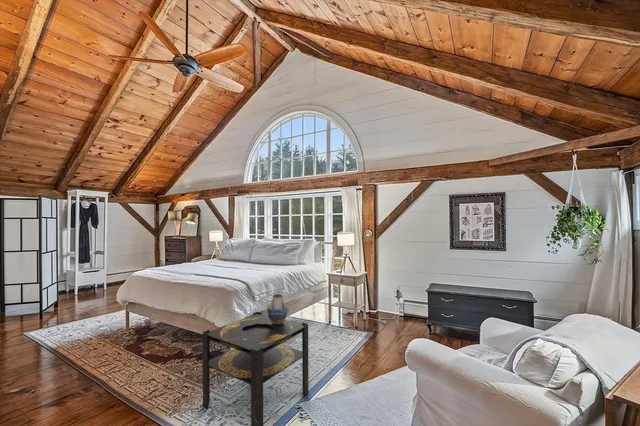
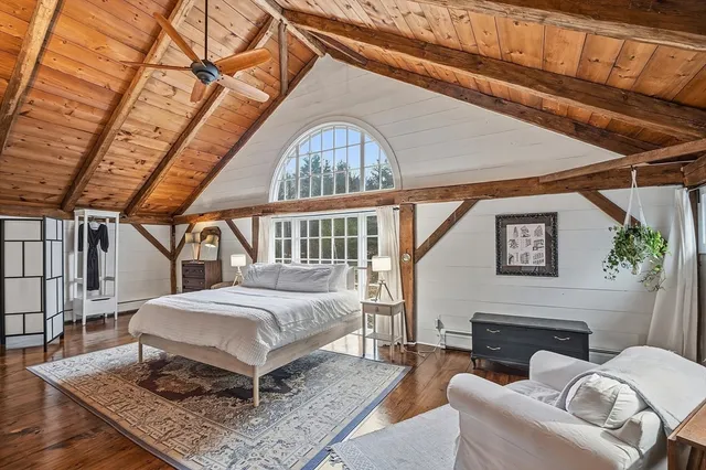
- side table (257, 363)
- vase (277, 307)
